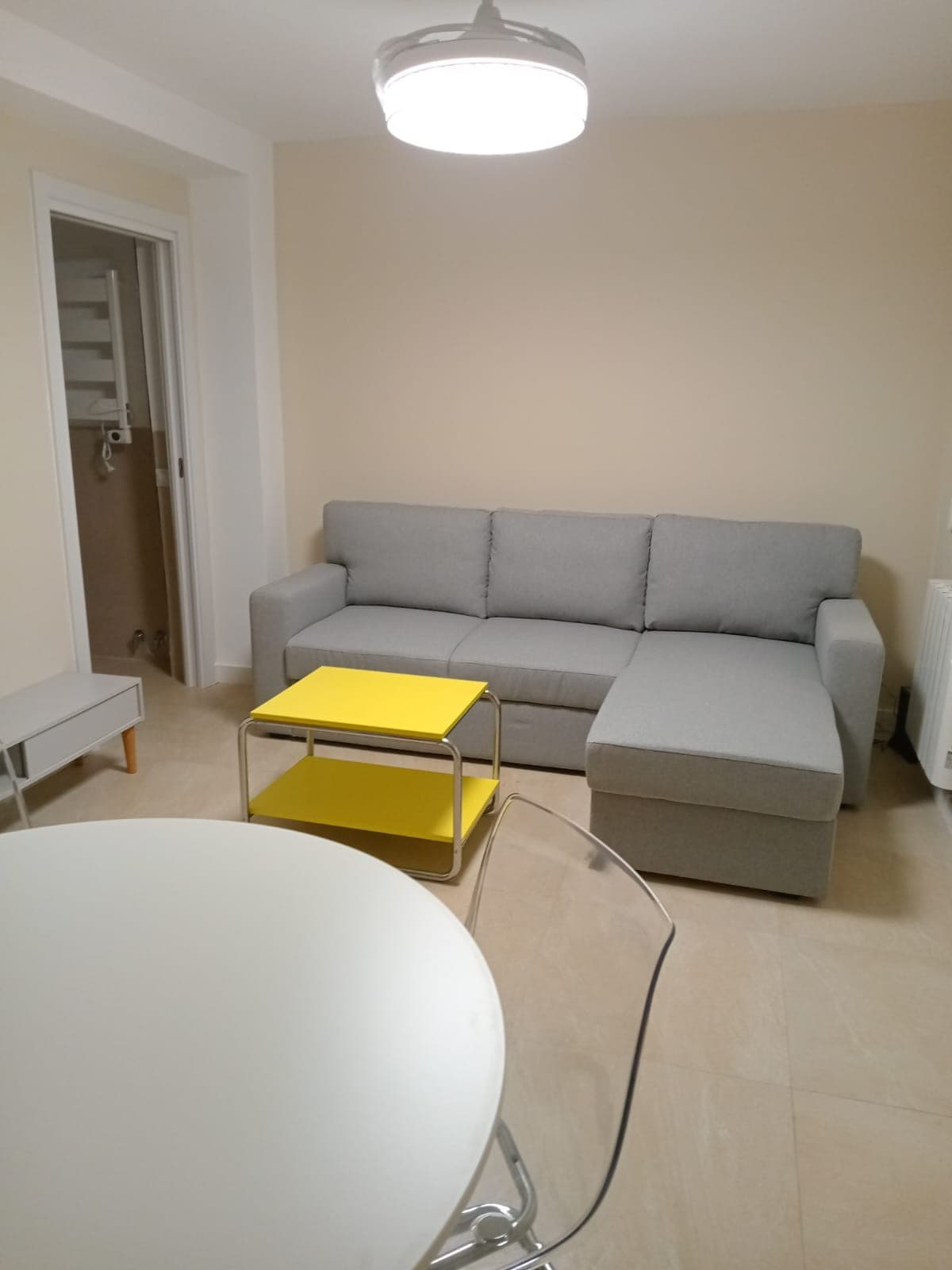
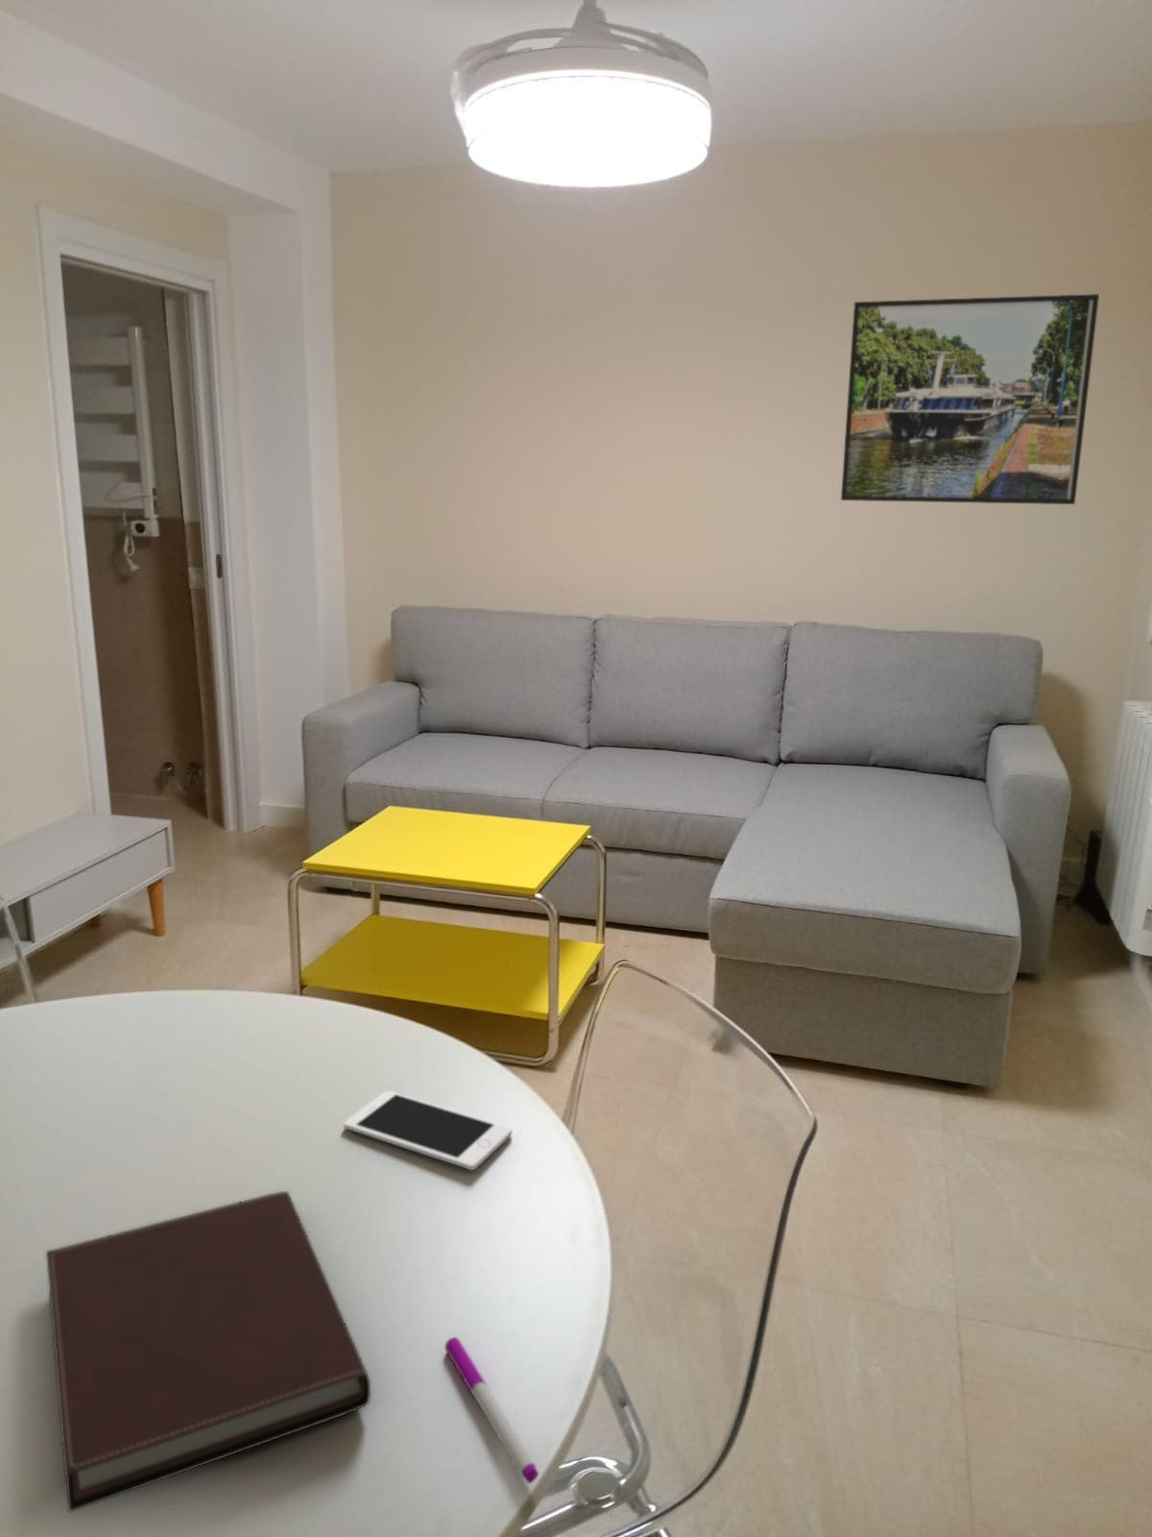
+ pen (489, 1404)
+ notebook (197, 1323)
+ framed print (963, 403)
+ cell phone (427, 1128)
